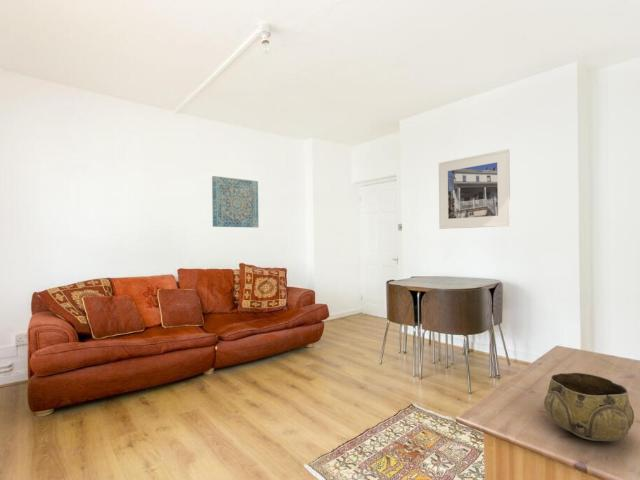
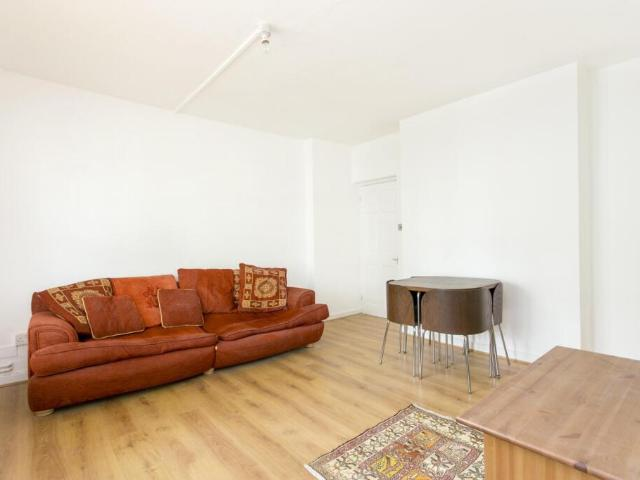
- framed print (471, 192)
- wall art (236, 202)
- decorative bowl (587, 407)
